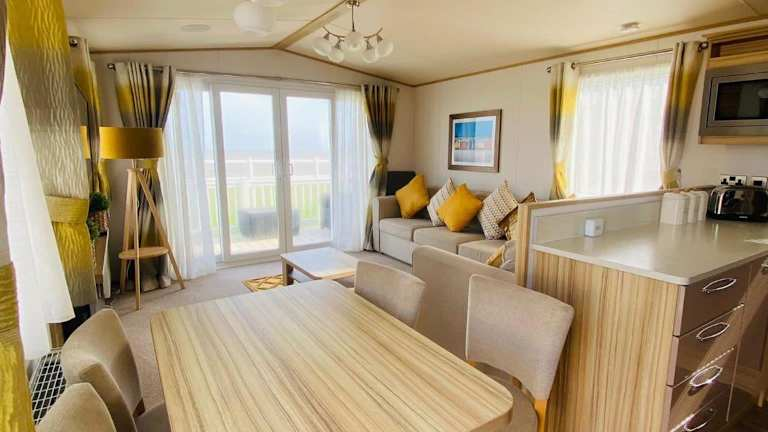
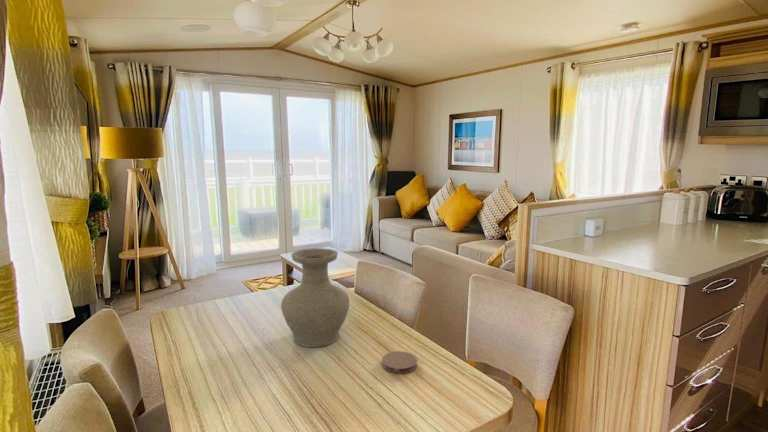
+ vase (315, 295)
+ coaster (399, 361)
